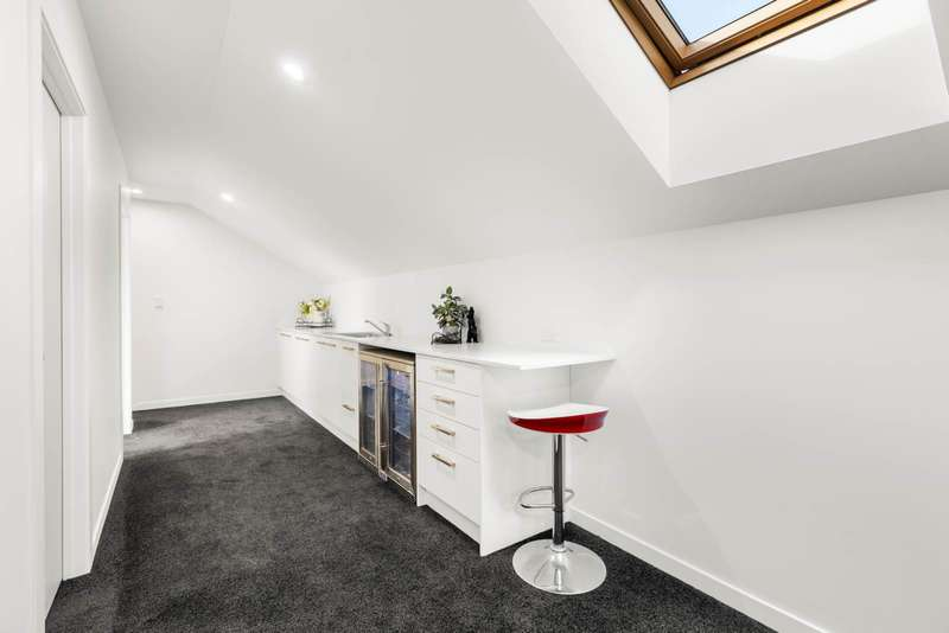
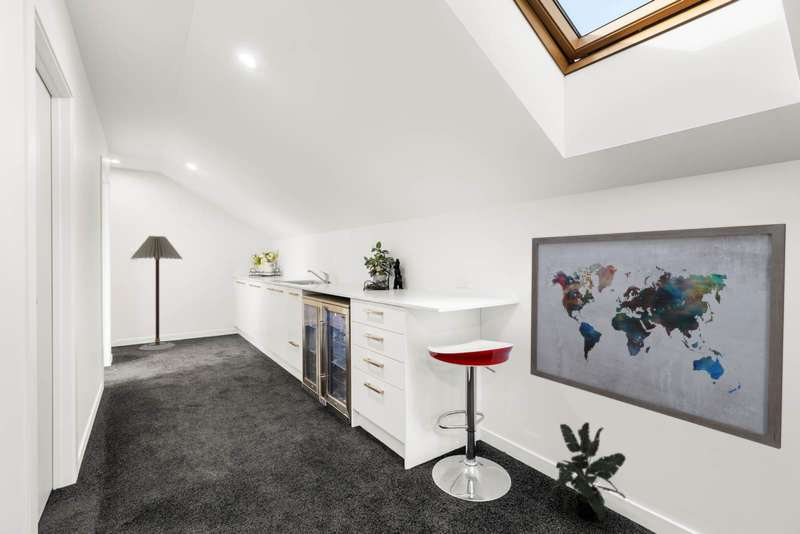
+ floor lamp (157, 291)
+ potted plant (583, 472)
+ wall art (626, 317)
